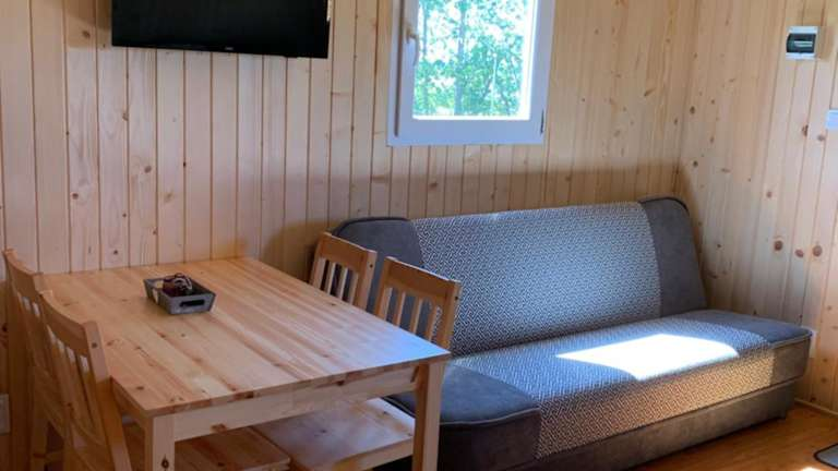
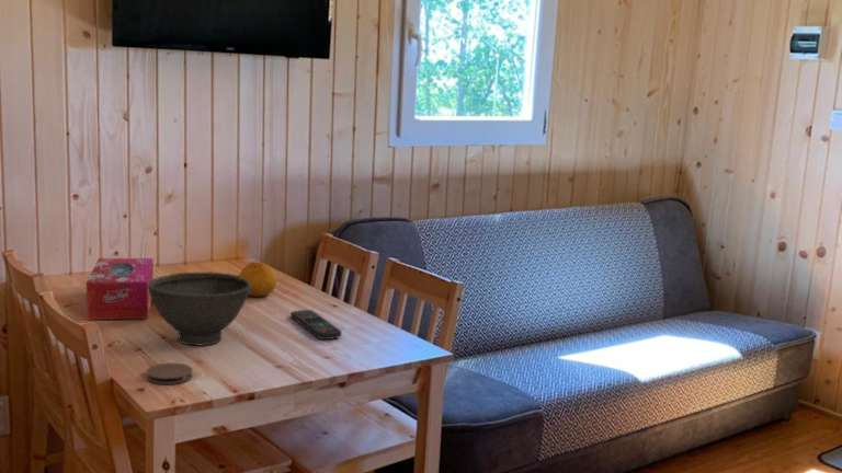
+ coaster (169, 373)
+ remote control (315, 323)
+ fruit (257, 278)
+ tissue box (122, 287)
+ bowl (200, 310)
